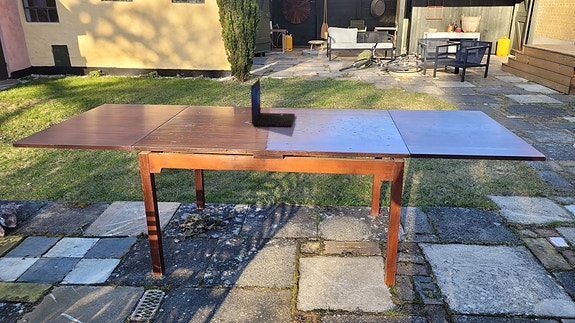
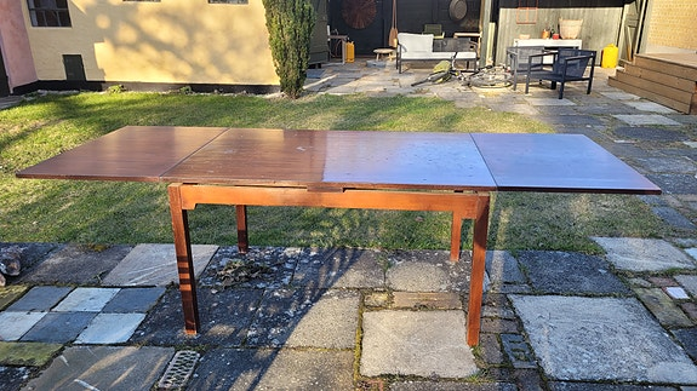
- laptop (274, 113)
